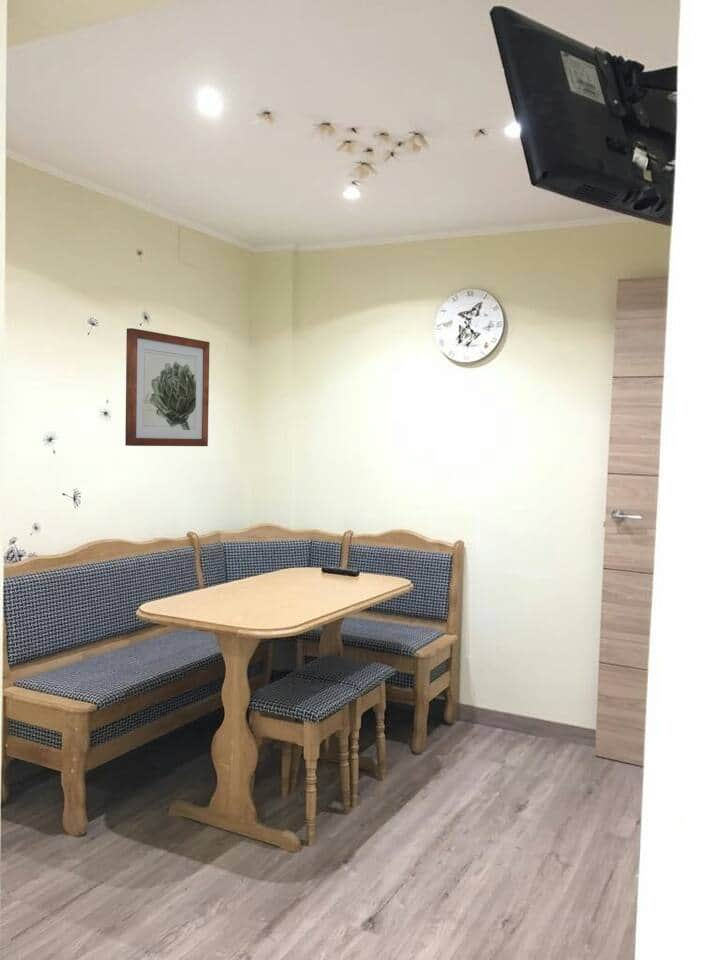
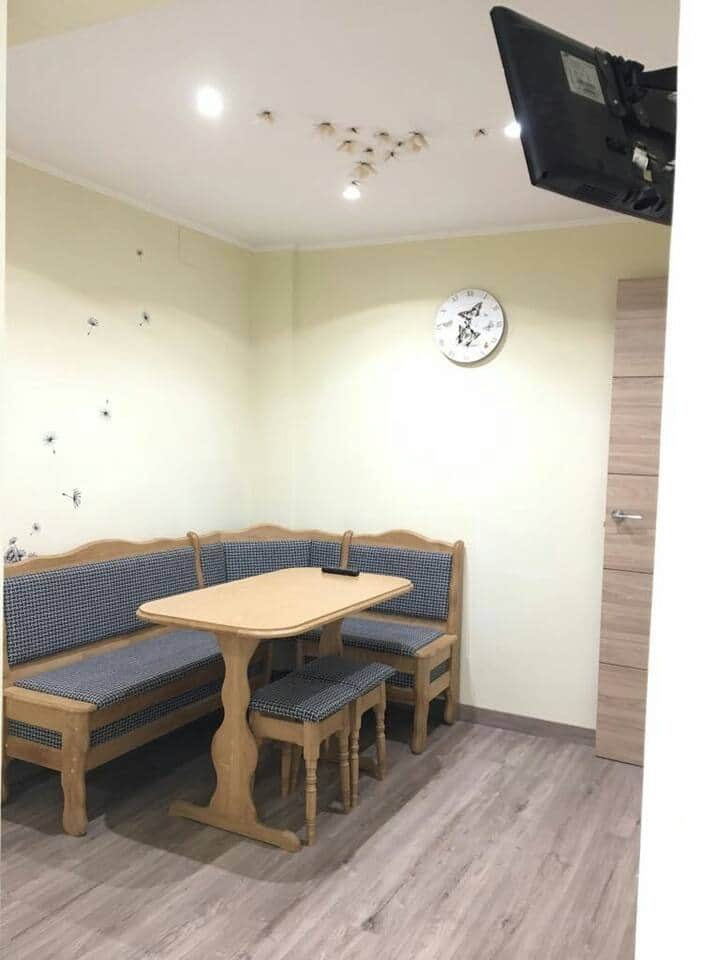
- wall art (169, 391)
